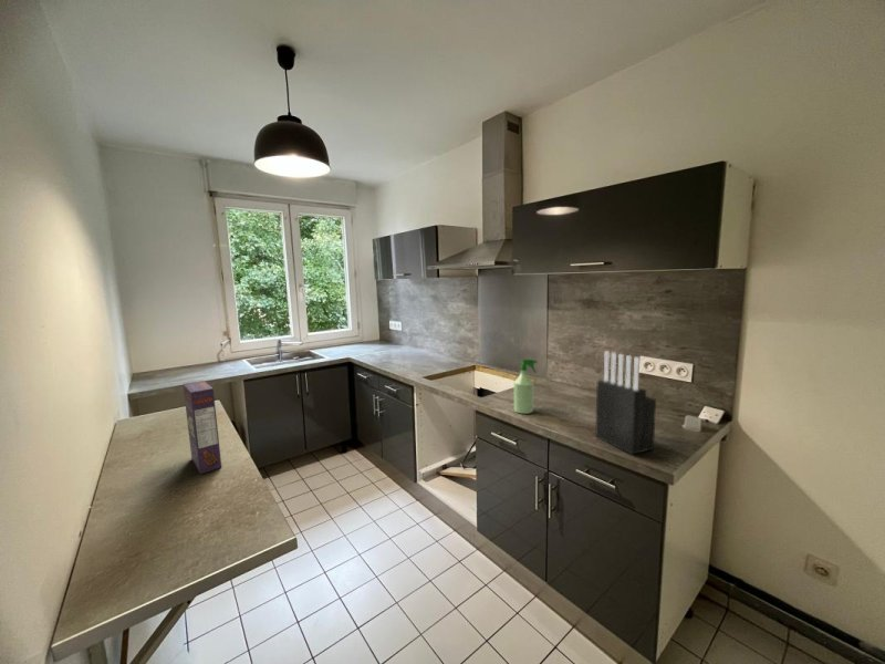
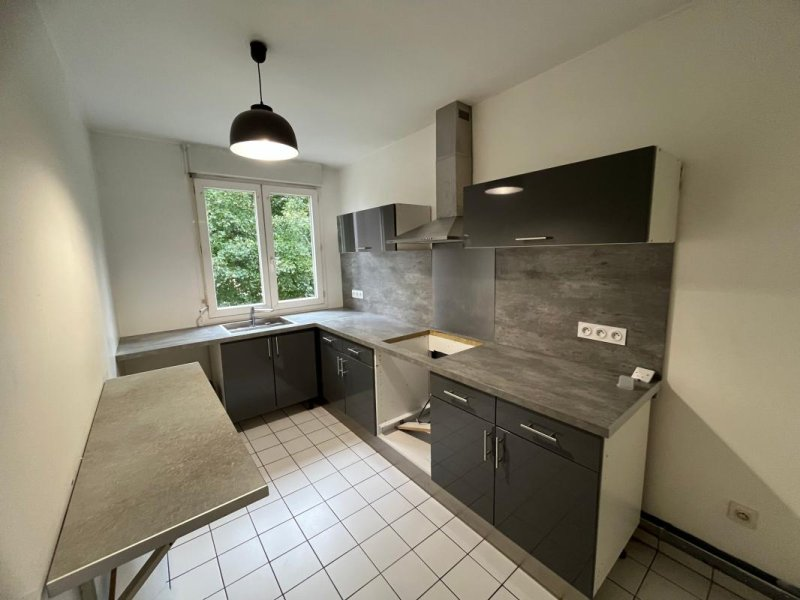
- cereal box (201, 424)
- spray bottle (523, 385)
- knife block (626, 398)
